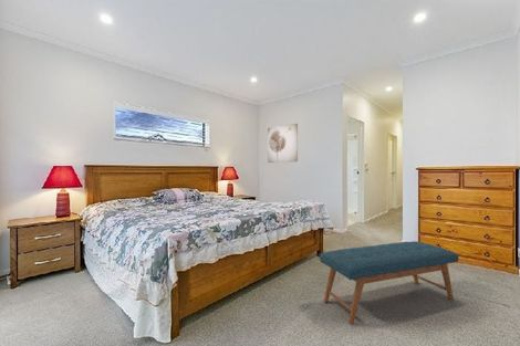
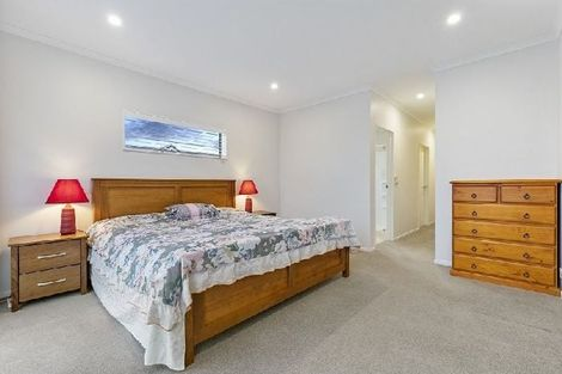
- wall art (281, 144)
- bench (388, 274)
